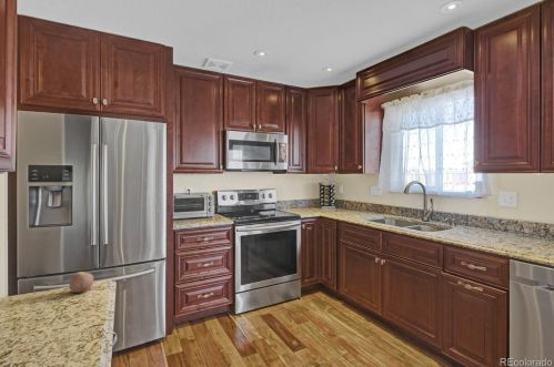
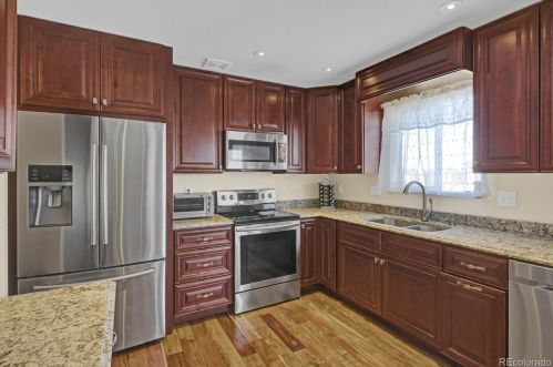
- apple (81, 282)
